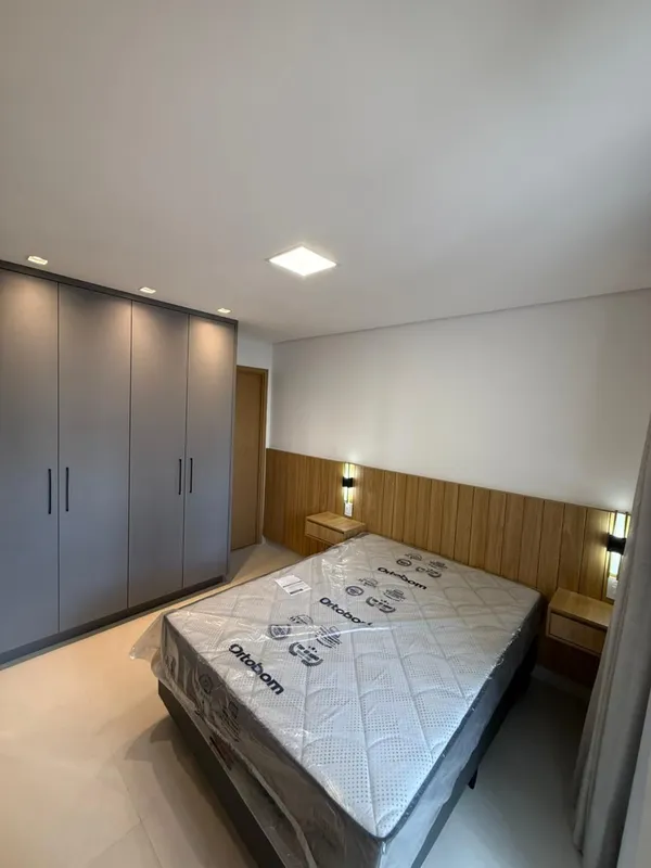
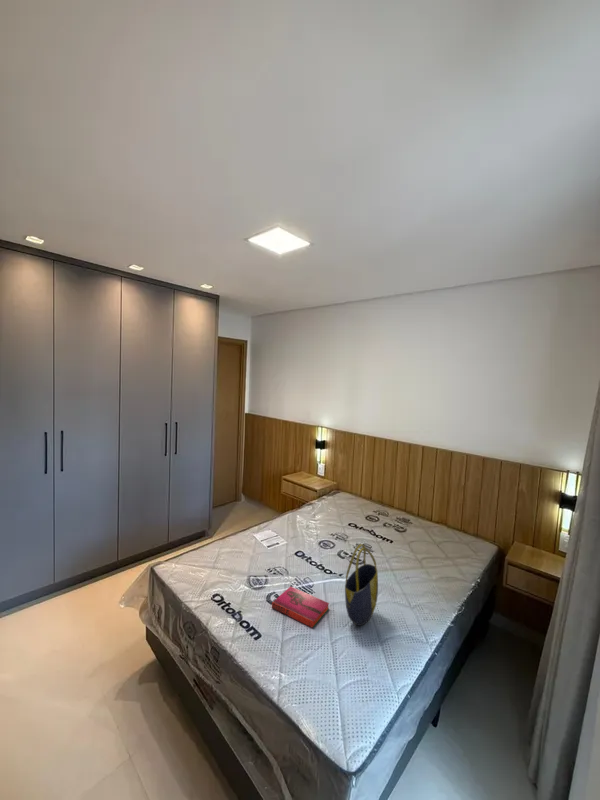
+ hardback book (300, 605)
+ tote bag (362, 583)
